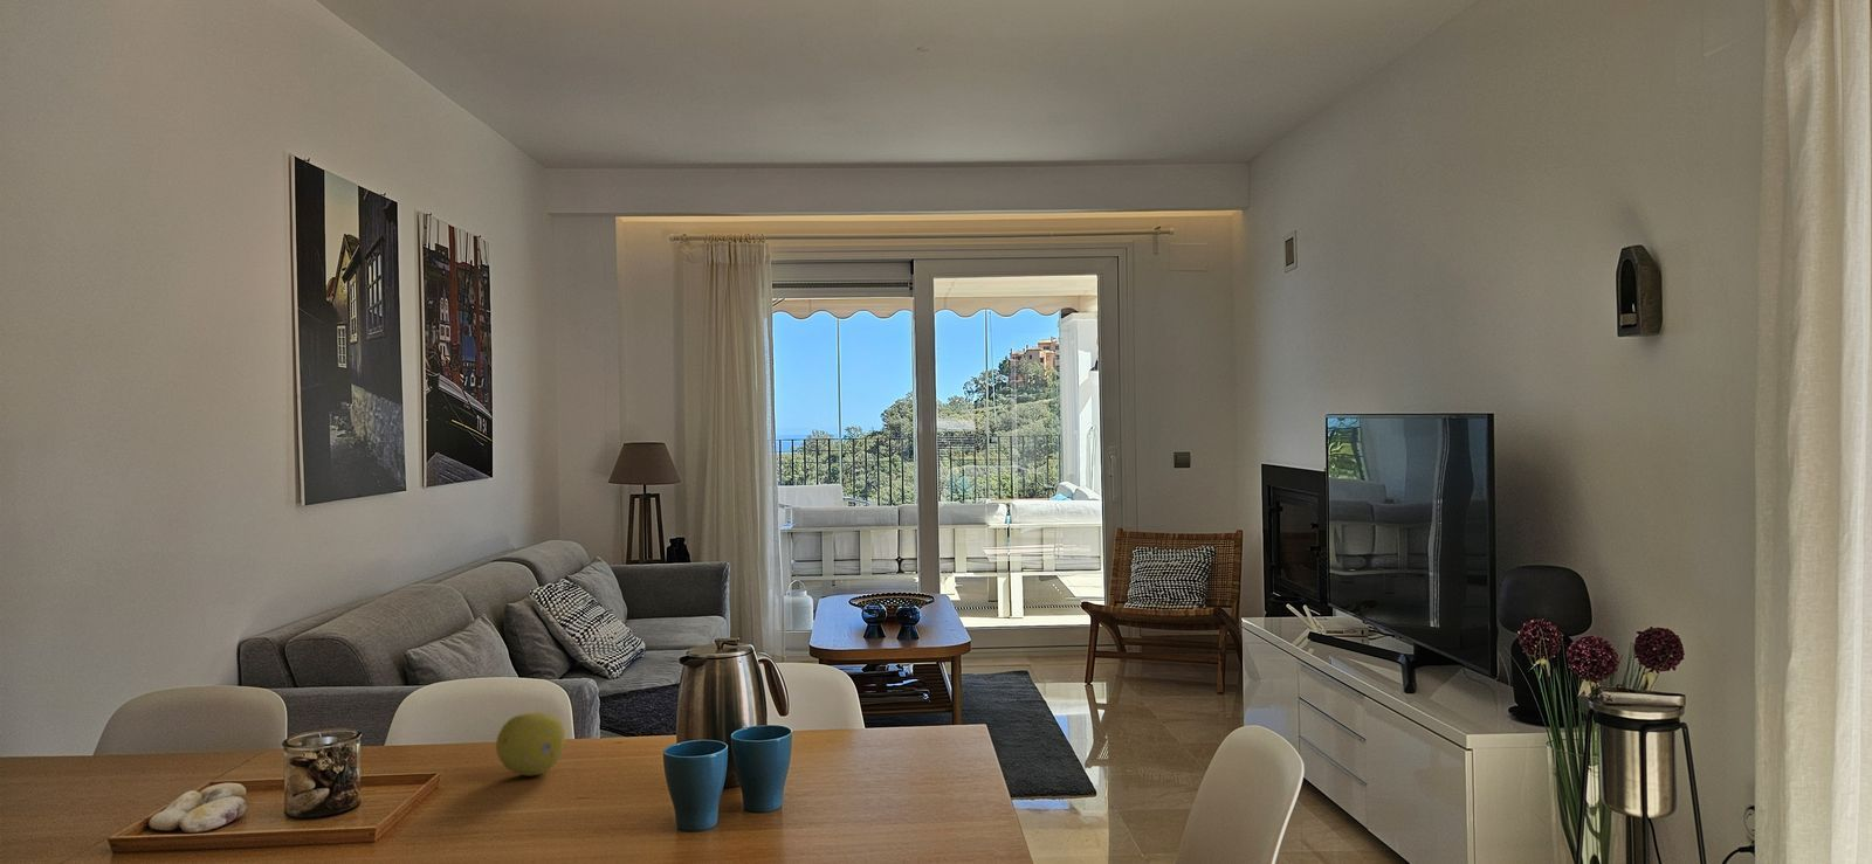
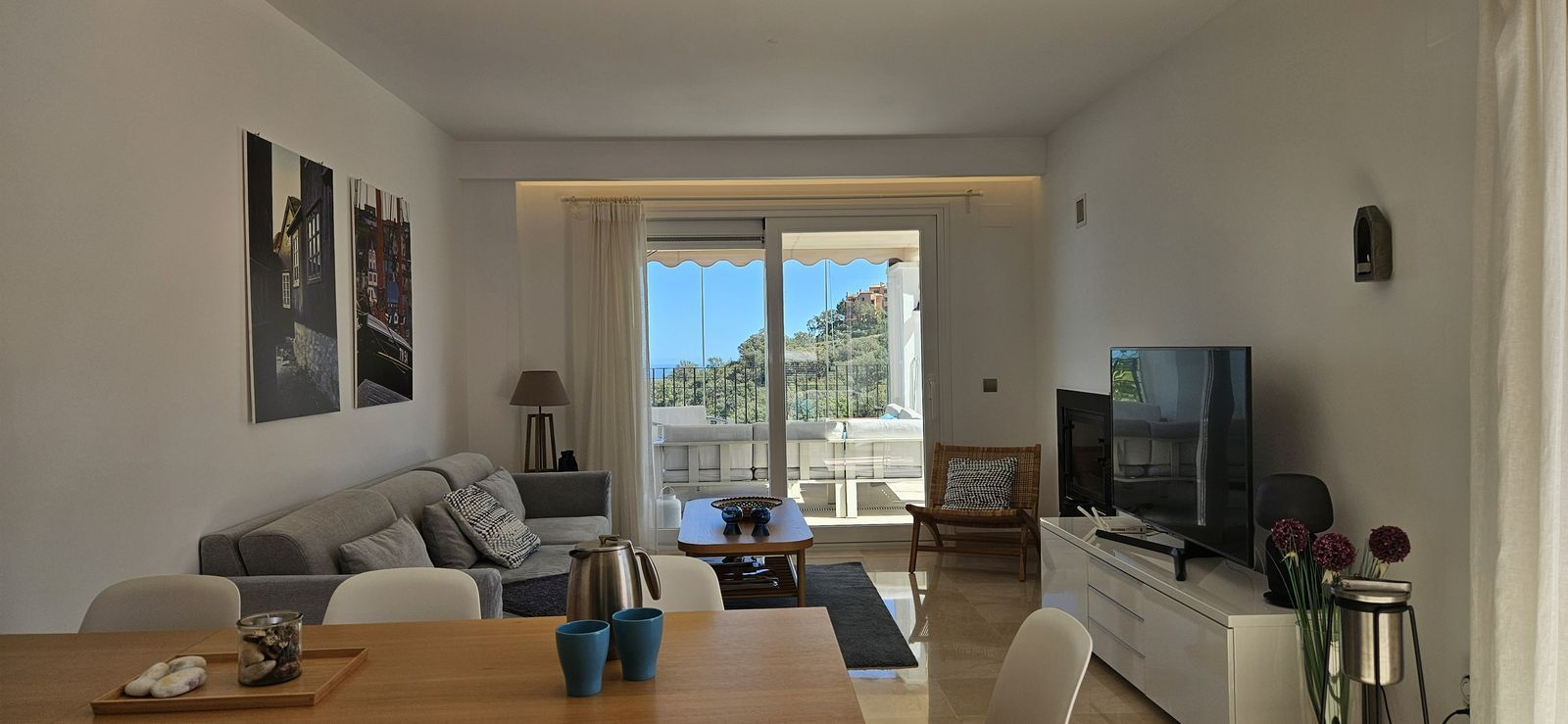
- fruit (531, 741)
